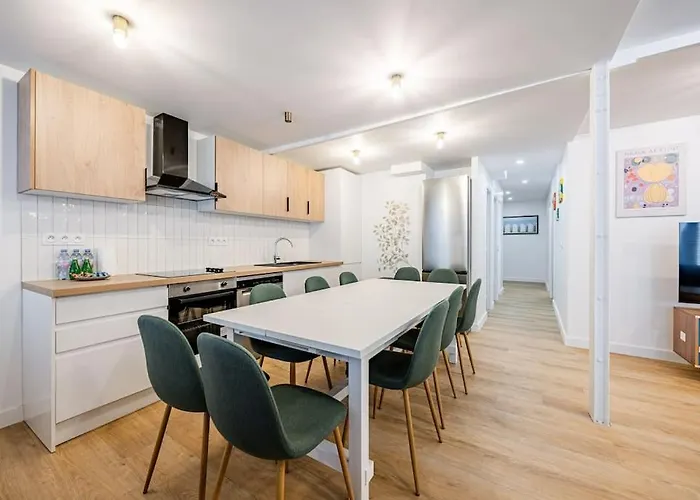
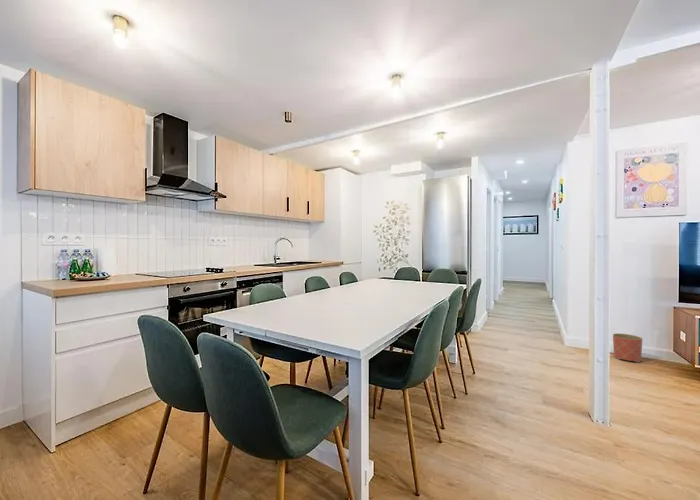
+ planter (627, 347)
